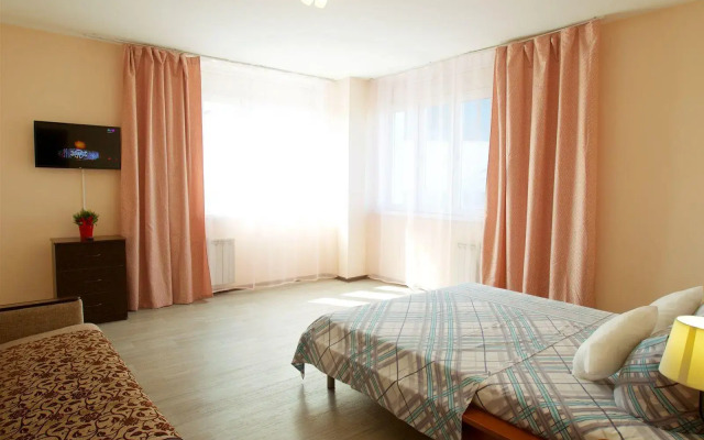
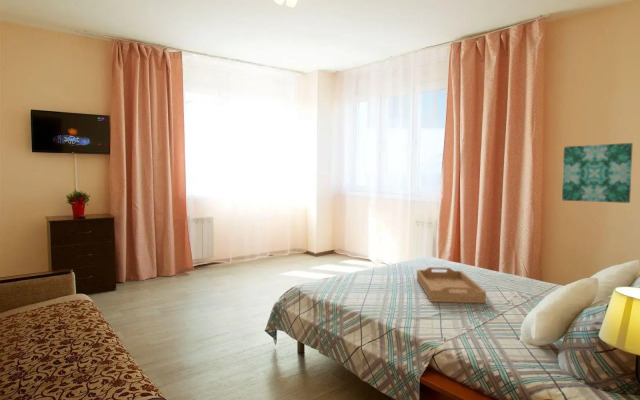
+ wall art (595, 173)
+ serving tray (447, 283)
